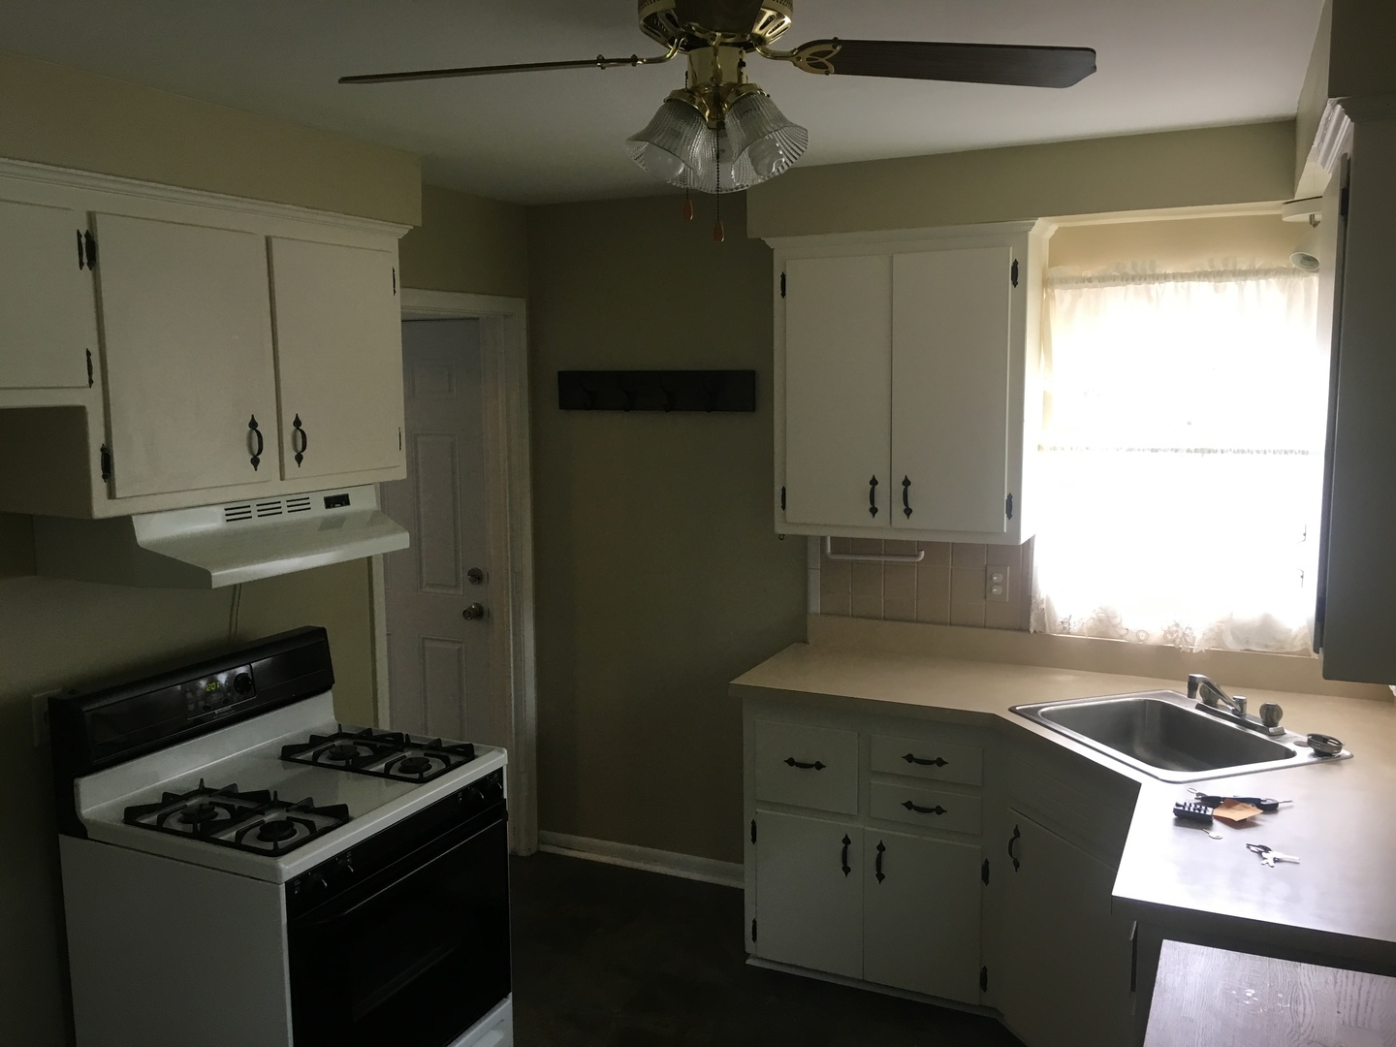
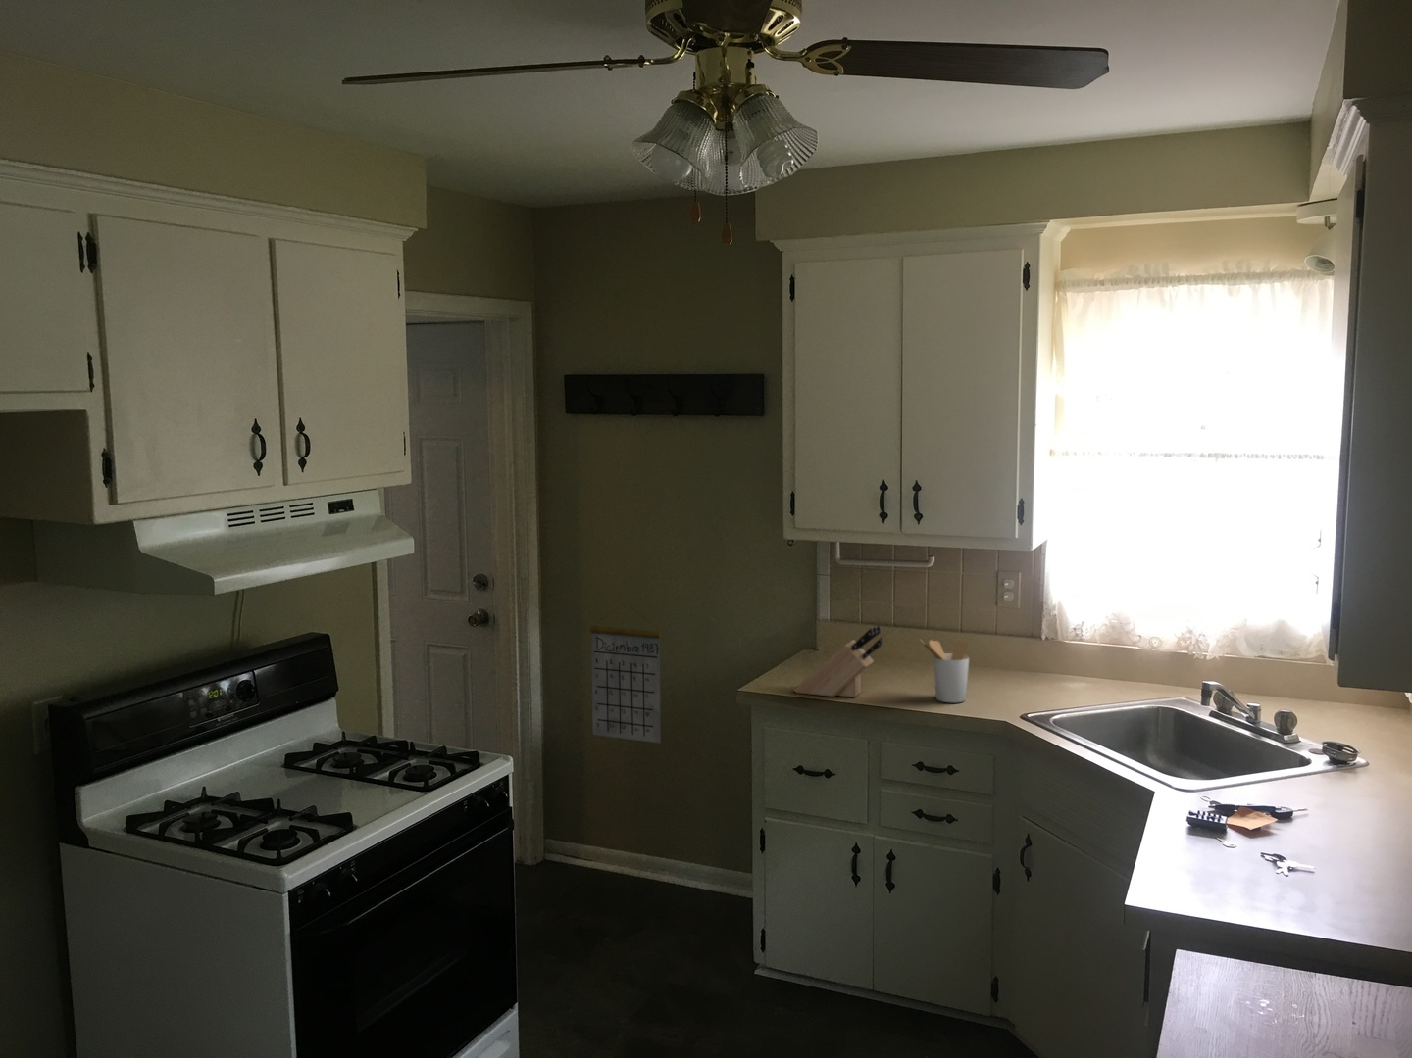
+ knife block (839, 658)
+ calendar (626, 670)
+ utensil holder (943, 668)
